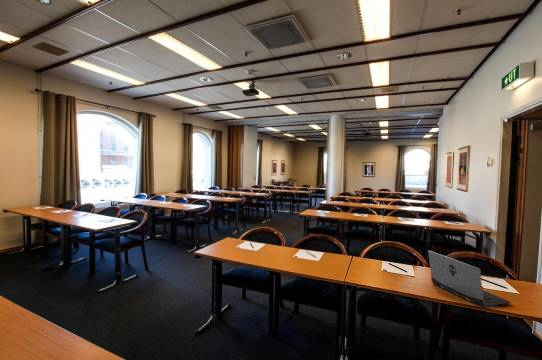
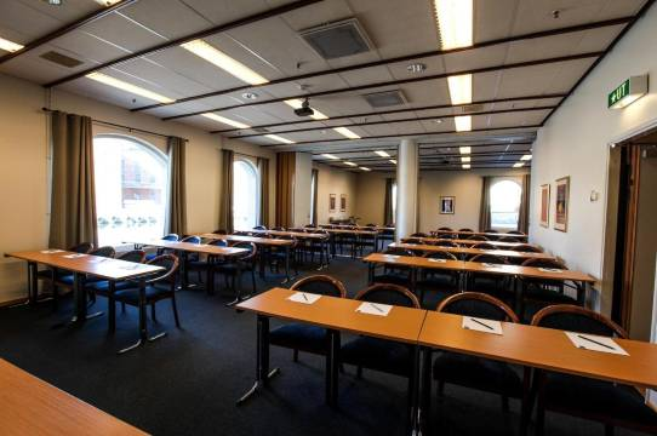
- laptop (466, 275)
